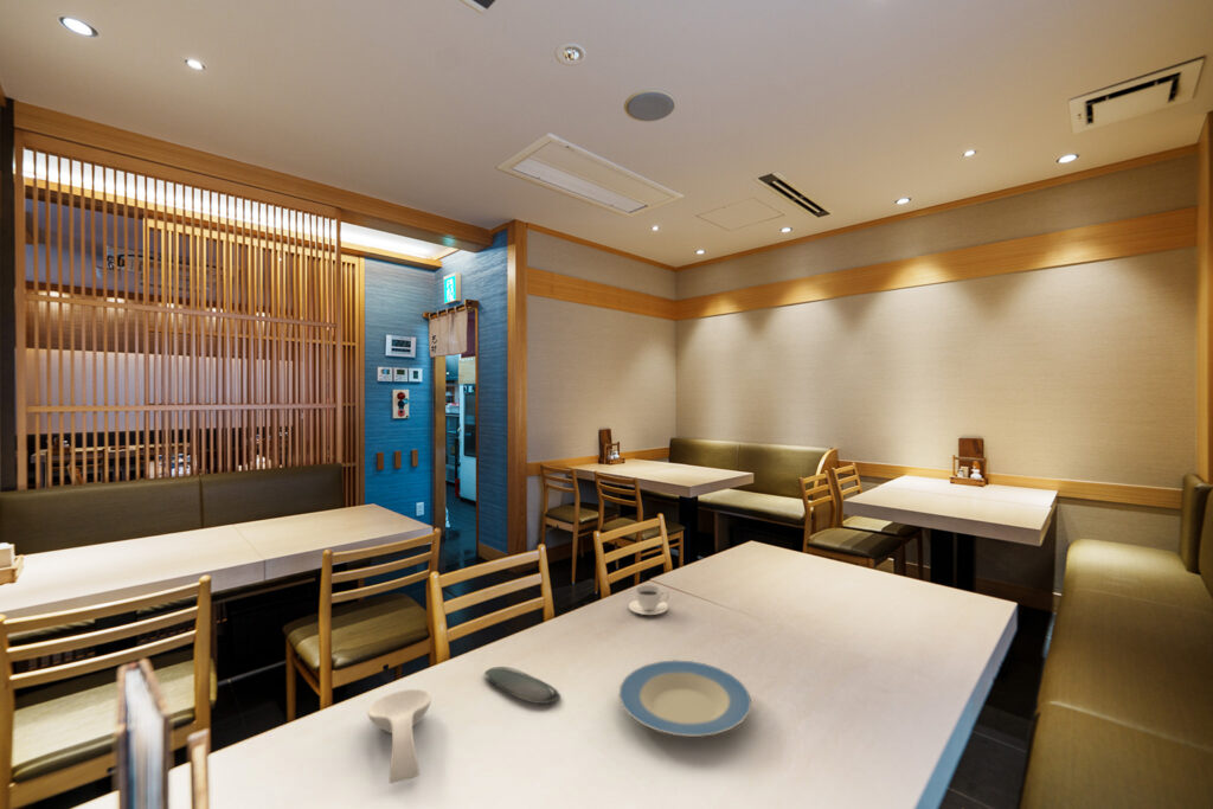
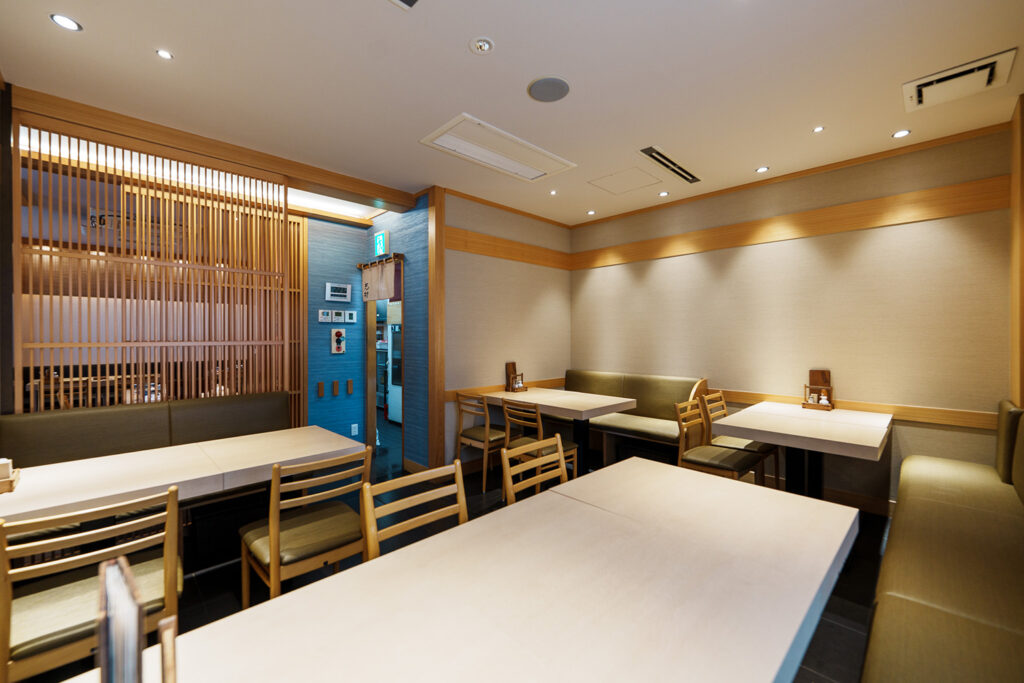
- oval tray (520, 683)
- teacup (648, 599)
- plate (683, 700)
- spoon rest (402, 721)
